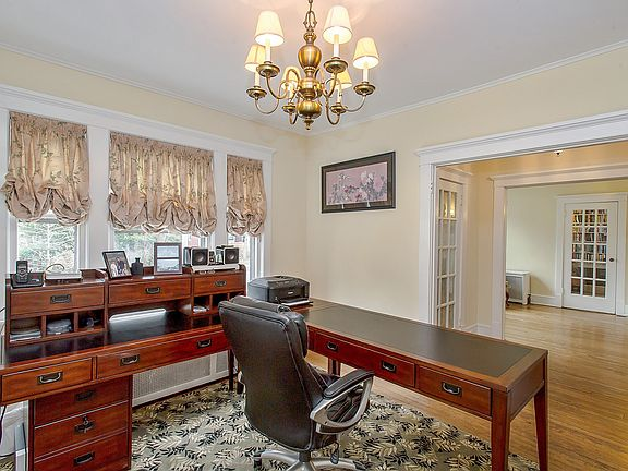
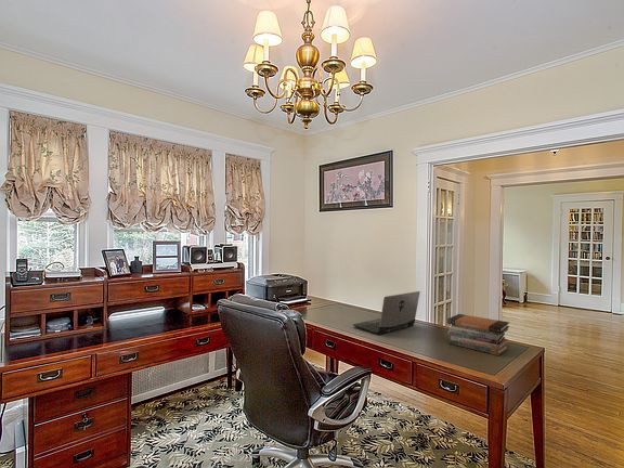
+ laptop (386, 309)
+ book stack (477, 333)
